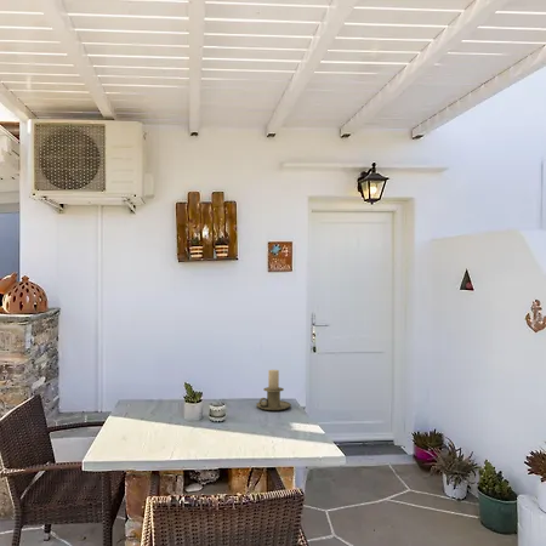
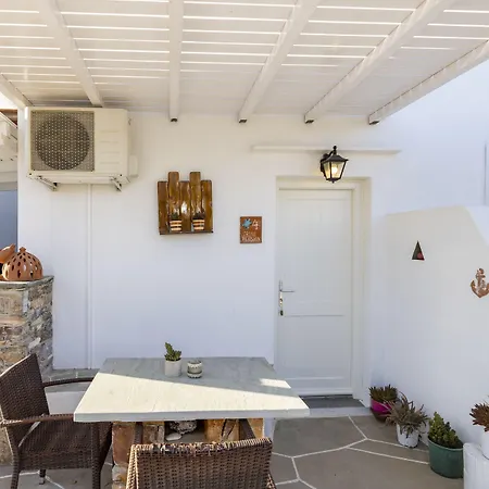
- candle holder (273, 388)
